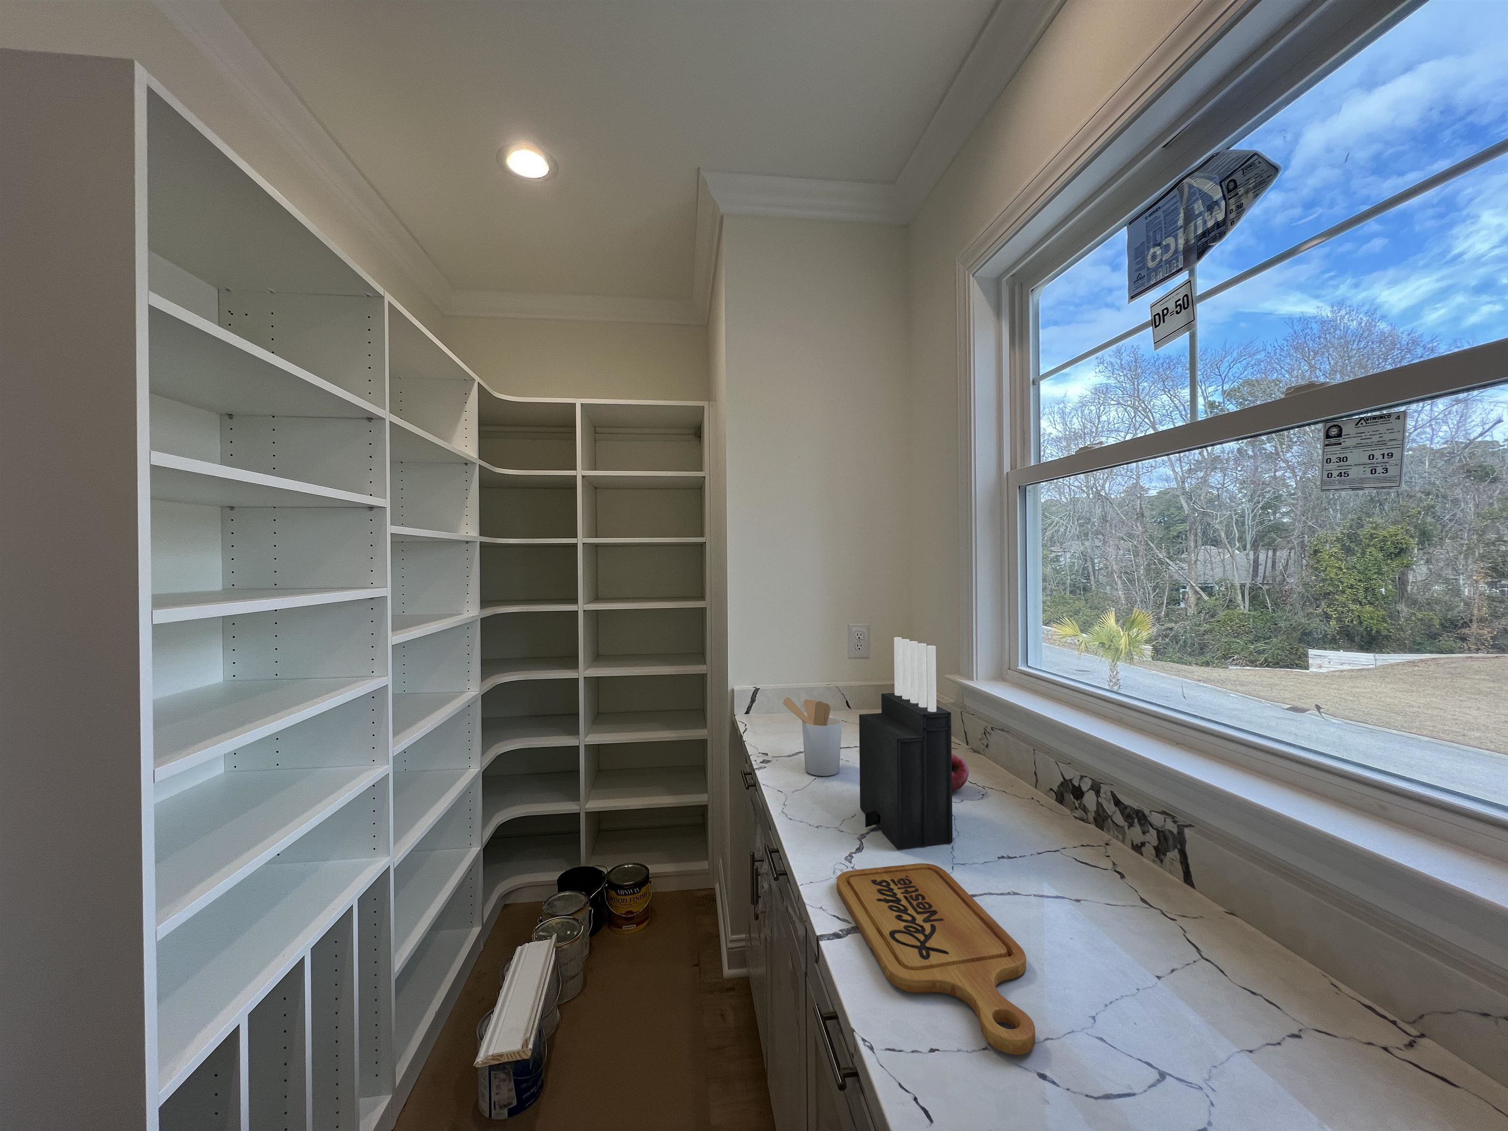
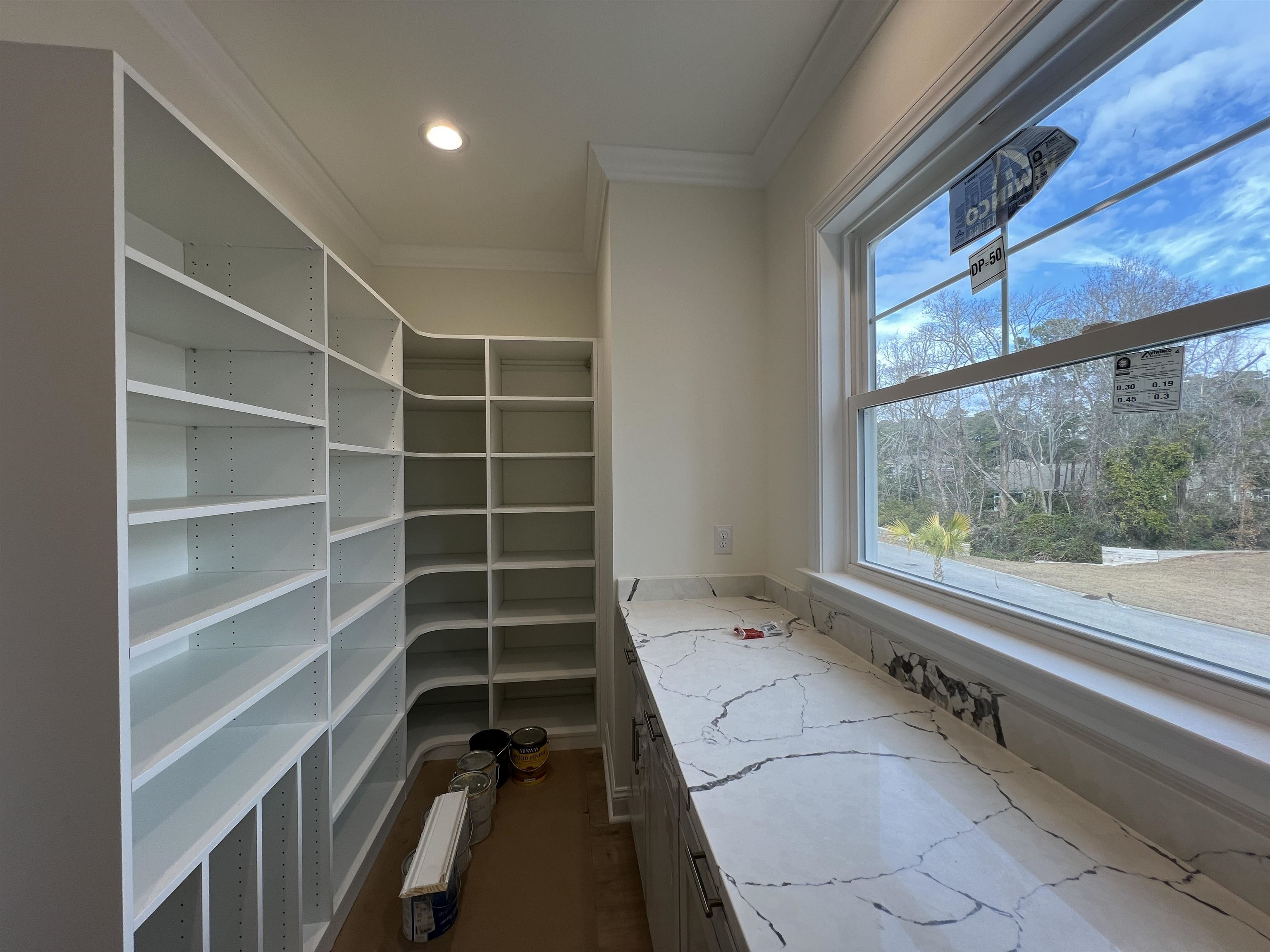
- cutting board (938, 939)
- fruit (952, 771)
- knife block (896, 733)
- utensil holder (811, 733)
